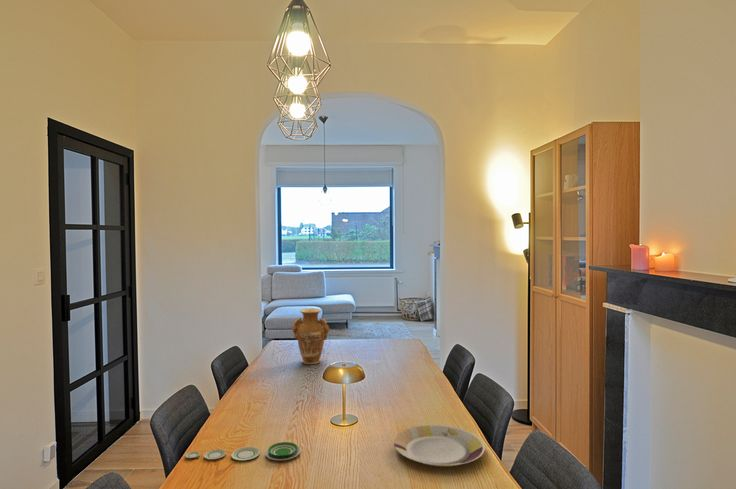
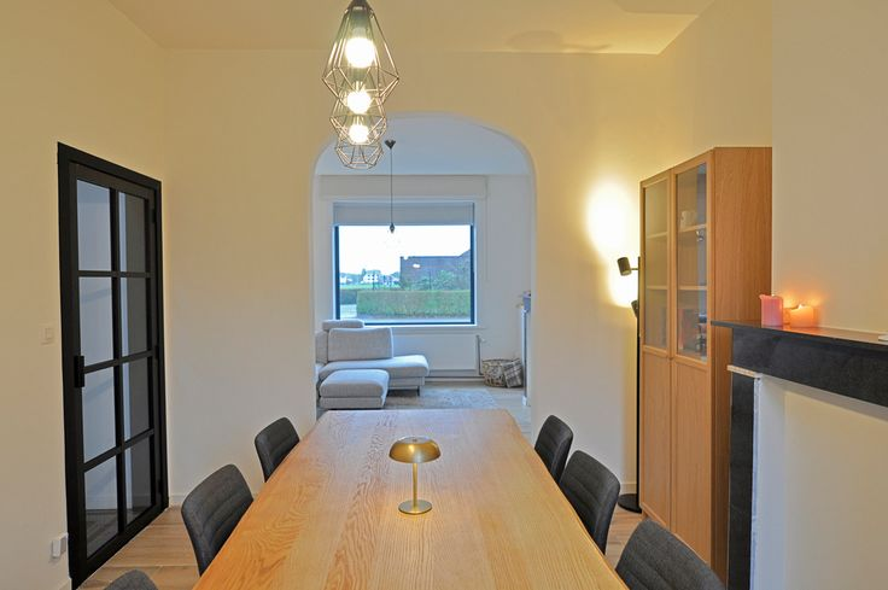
- plate (243, 452)
- vase (311, 335)
- plate (438, 446)
